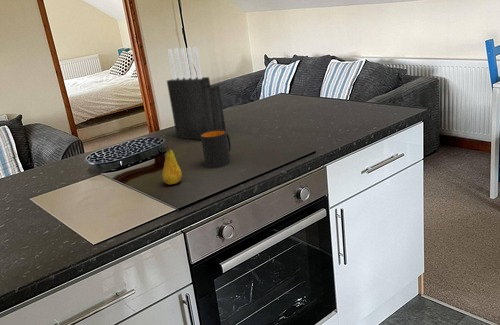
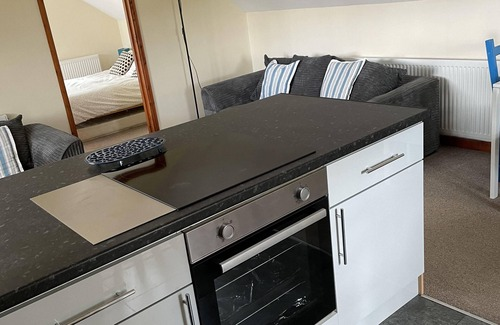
- fruit (169, 164)
- knife block (196, 91)
- mug (219, 147)
